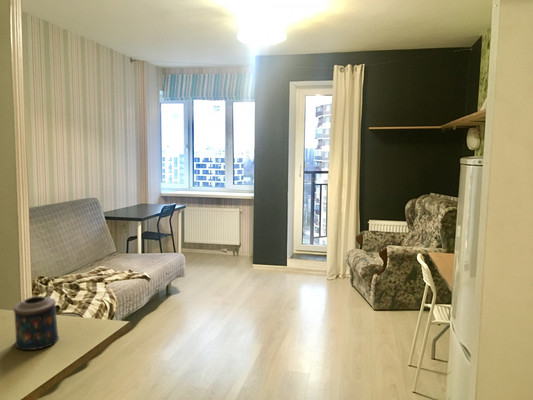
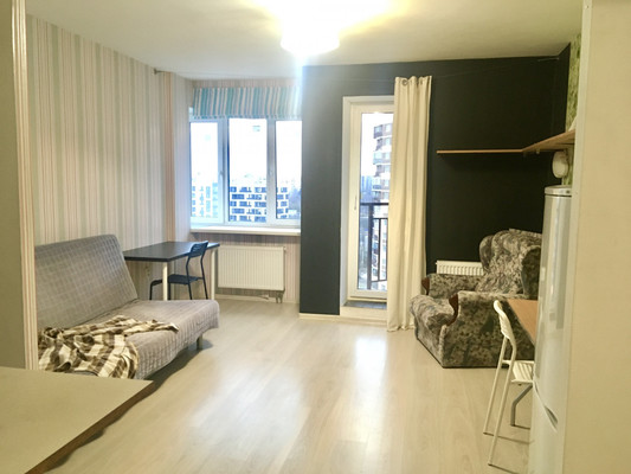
- candle (33, 319)
